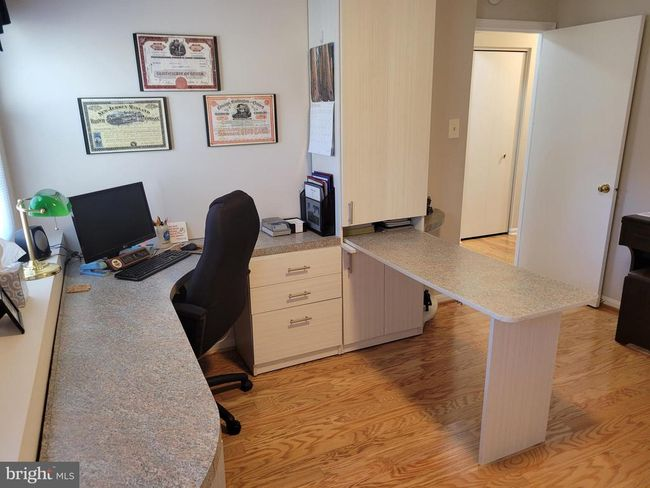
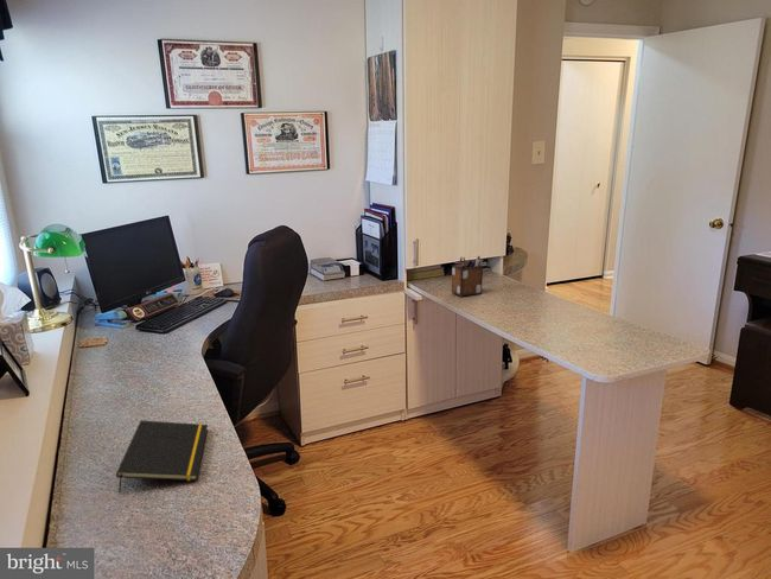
+ notepad (166, 448)
+ desk organizer (466, 274)
